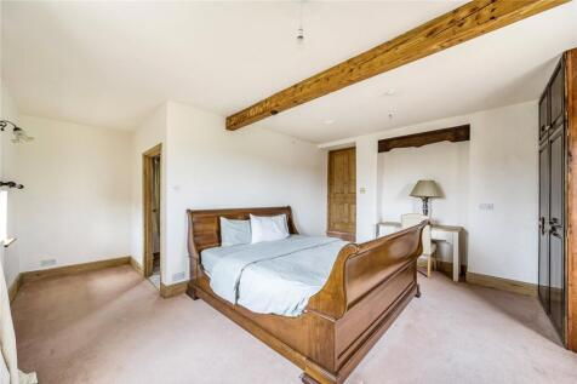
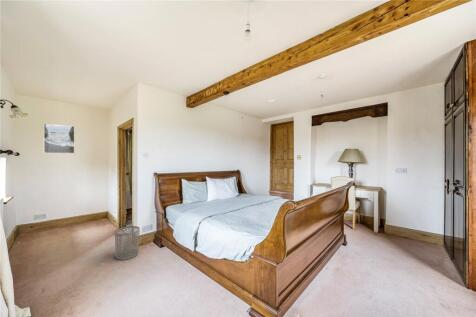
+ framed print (59, 139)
+ waste bin (127, 243)
